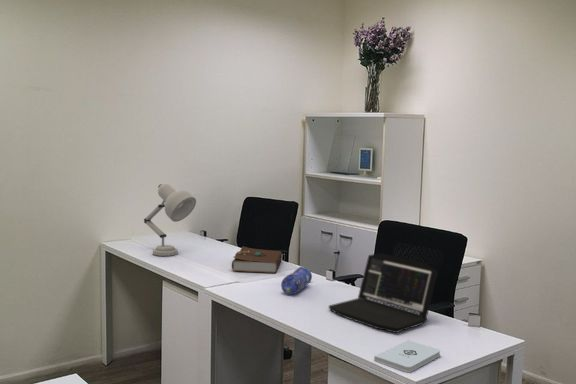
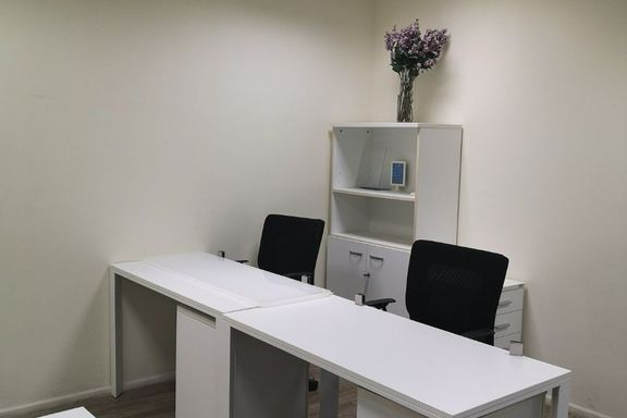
- pencil case (296, 279)
- book (257, 258)
- notepad (408, 355)
- laptop (380, 288)
- desk lamp (170, 218)
